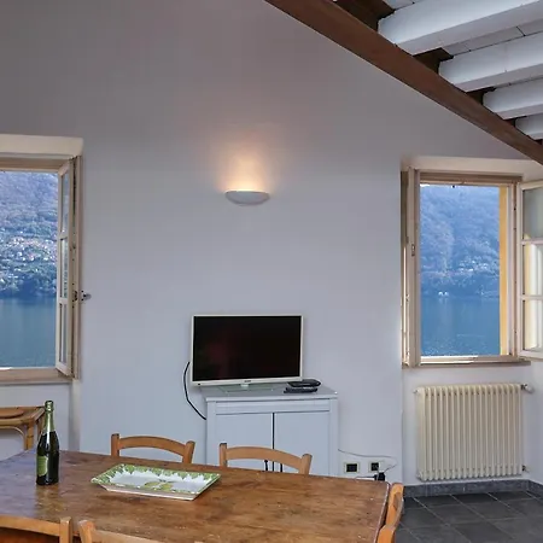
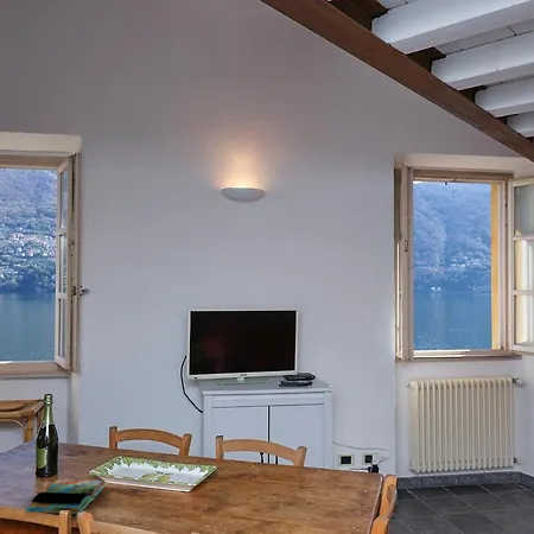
+ book (68, 494)
